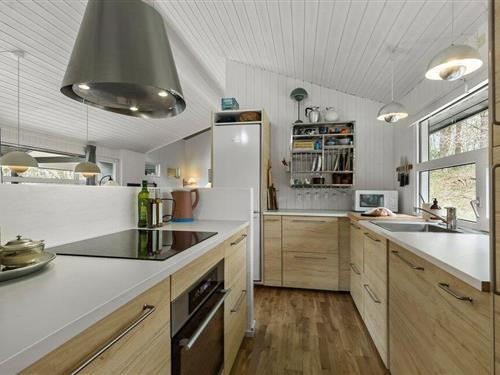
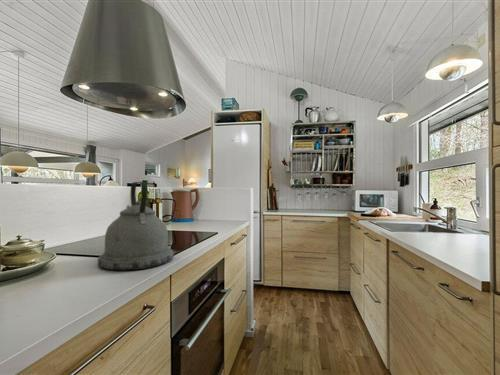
+ kettle (134, 220)
